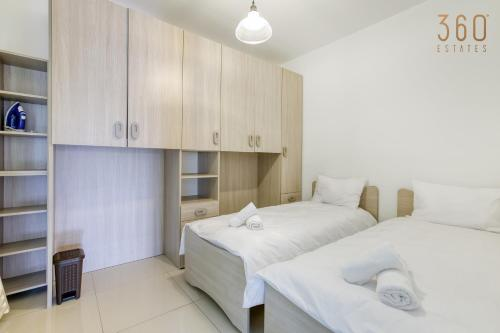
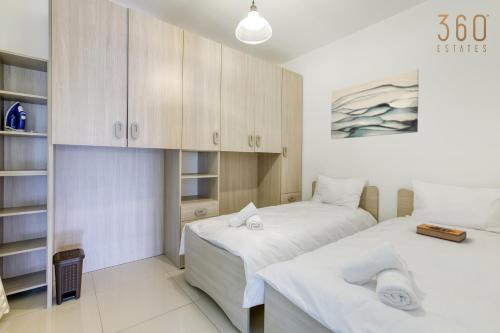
+ wall art (368, 109)
+ hardback book (440, 232)
